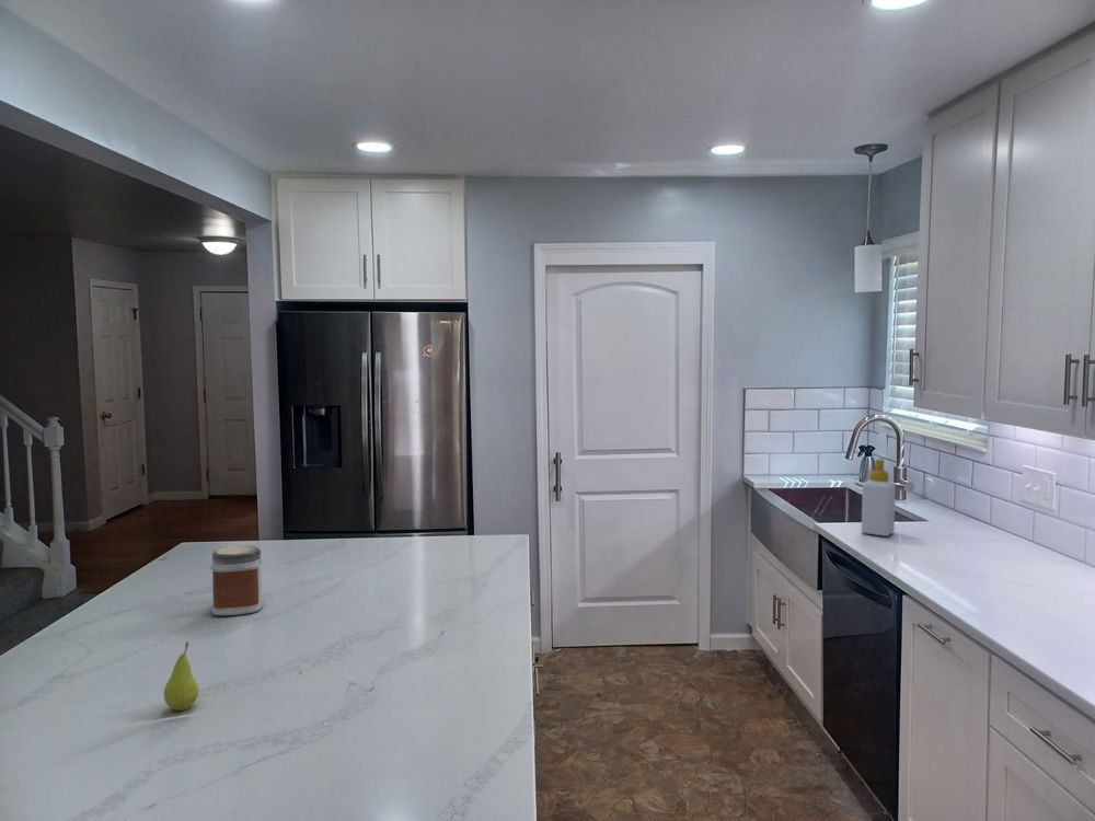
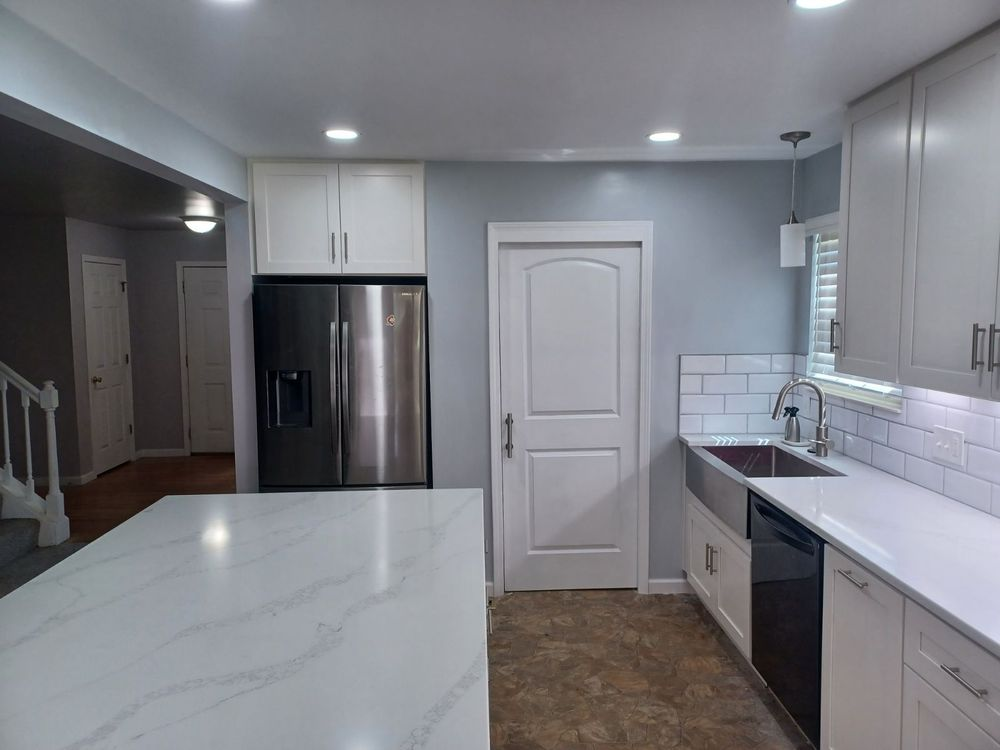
- soap bottle (878, 496)
- jar (237, 578)
- fruit (181, 678)
